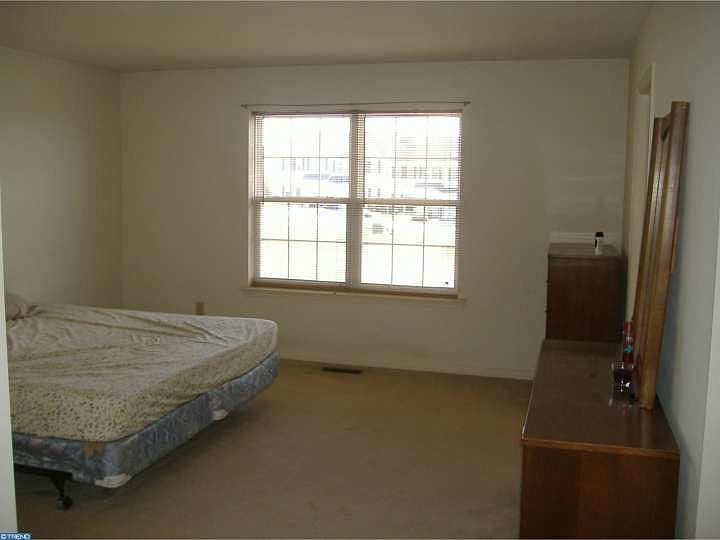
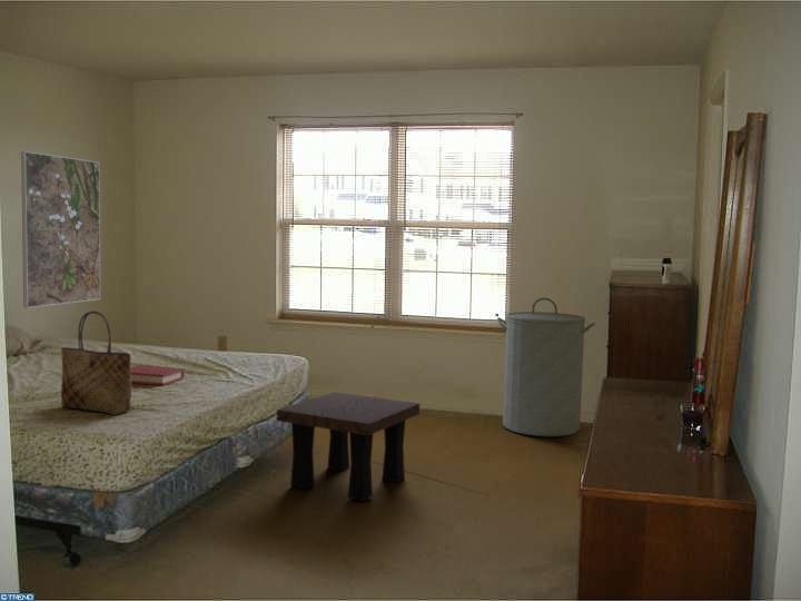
+ tote bag (95, 359)
+ hardback book (150, 374)
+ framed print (63, 230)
+ side table (350, 444)
+ laundry hamper (543, 363)
